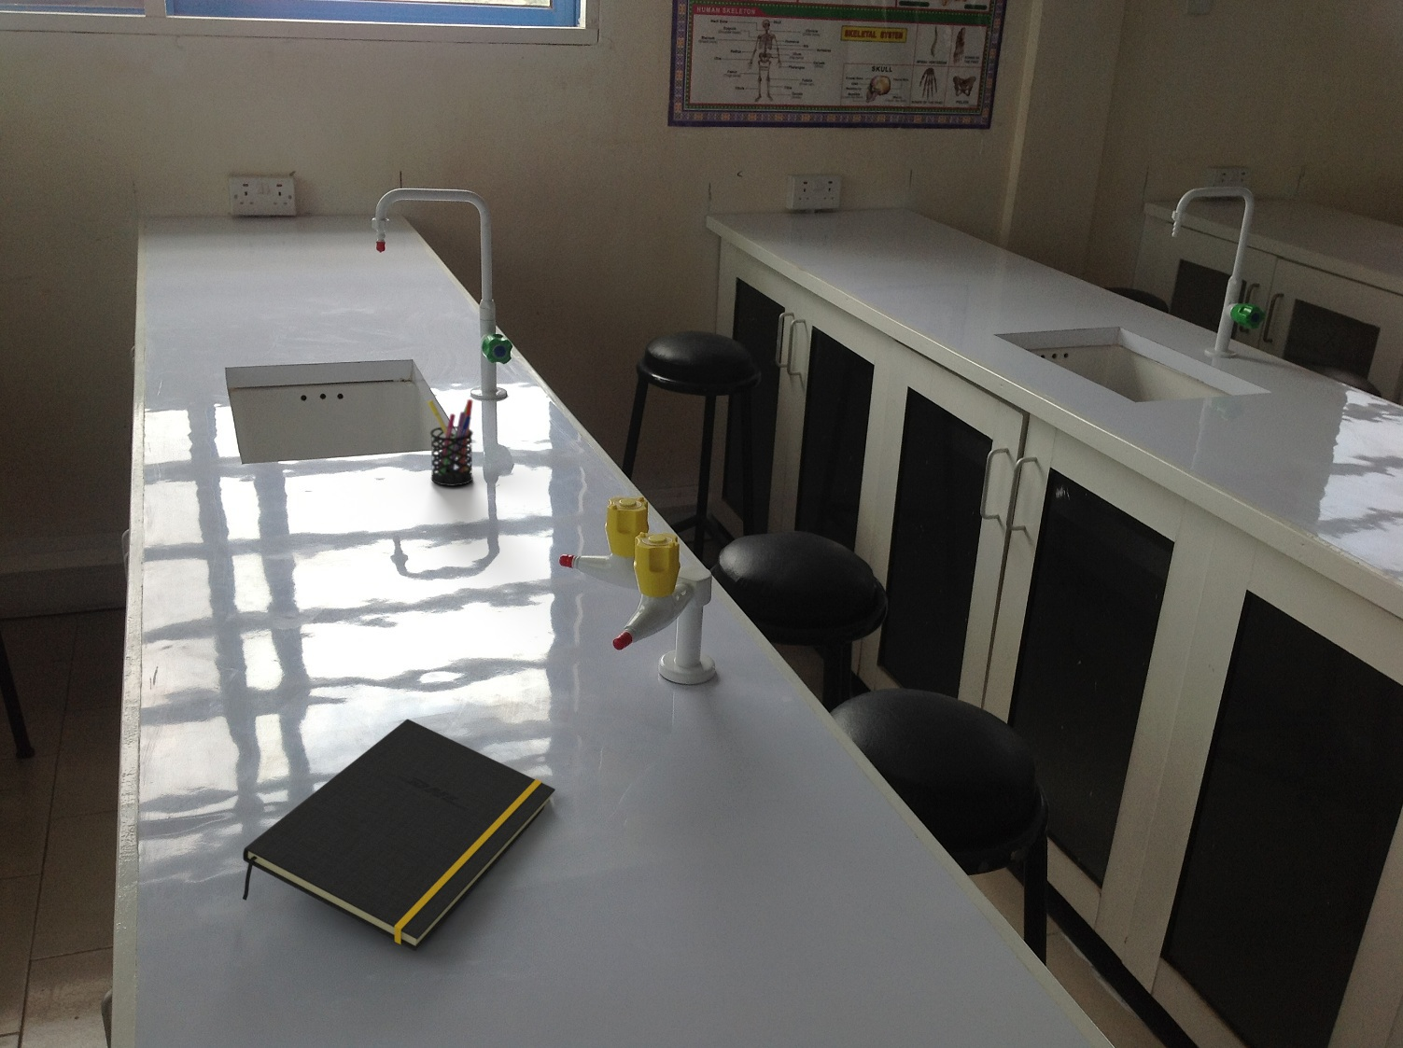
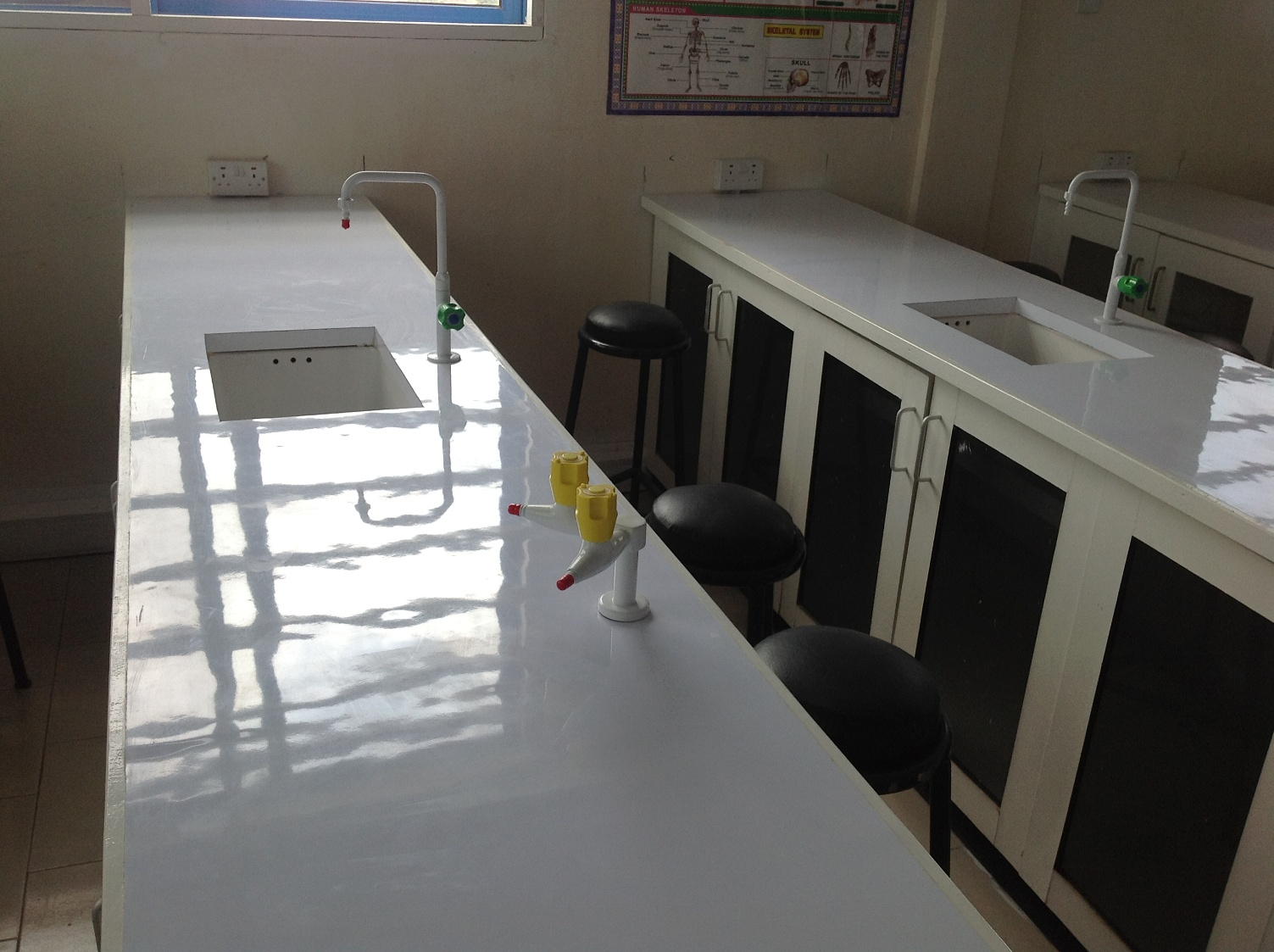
- notepad (410, 822)
- pen holder (456, 437)
